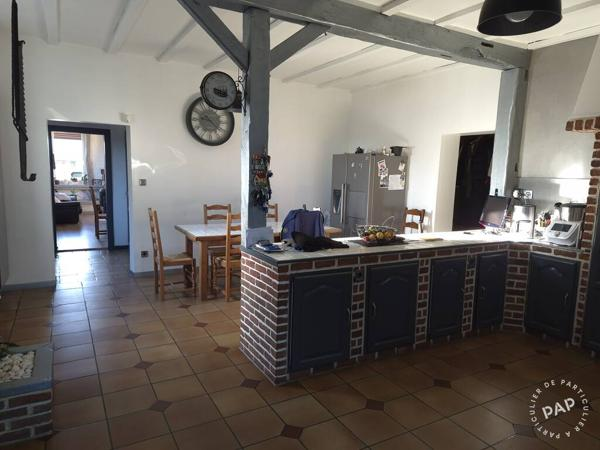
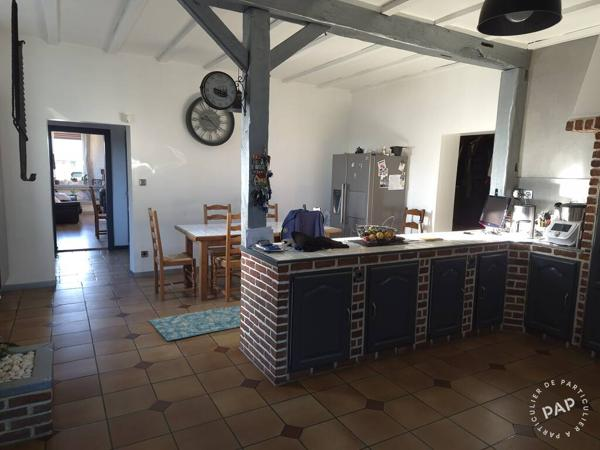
+ rug (218, 318)
